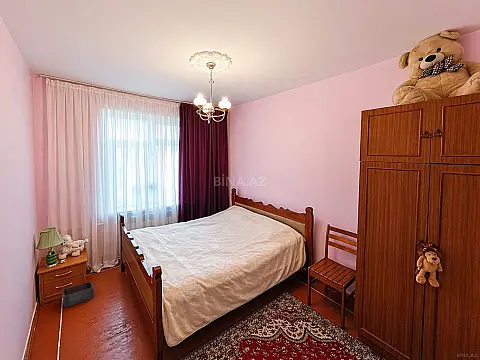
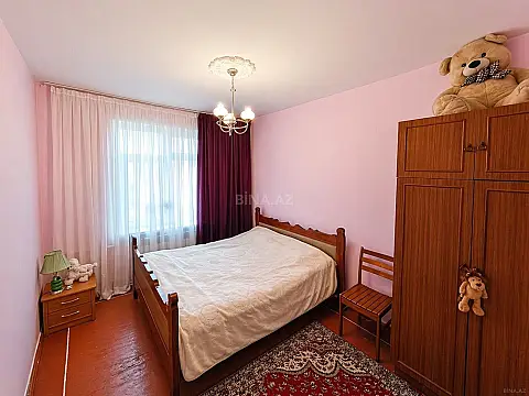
- storage bin (78, 293)
